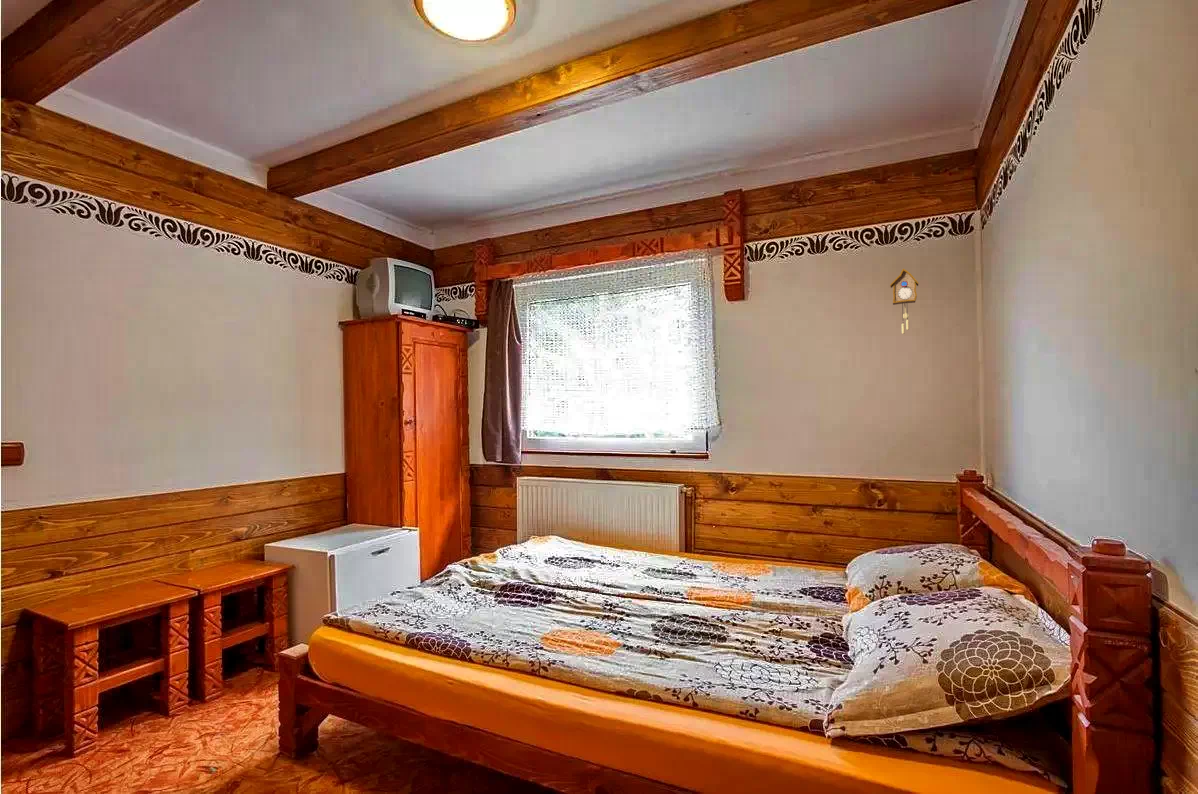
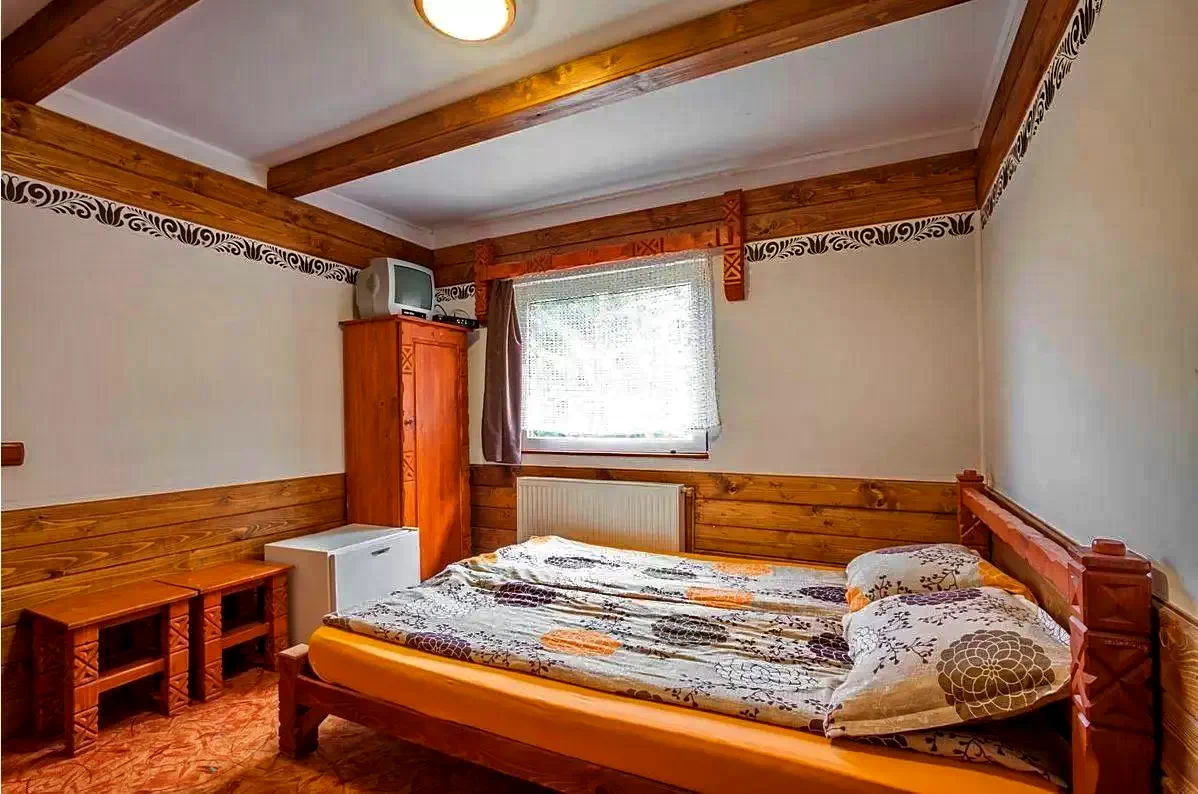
- cuckoo clock (904, 301)
